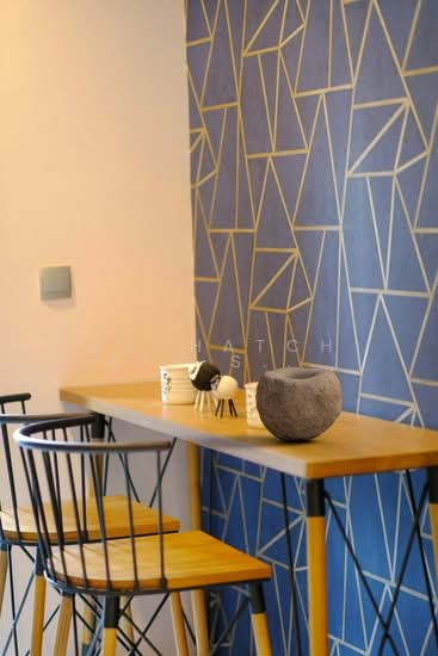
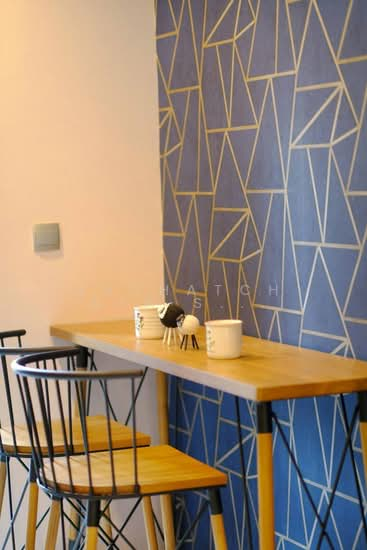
- bowl (298, 404)
